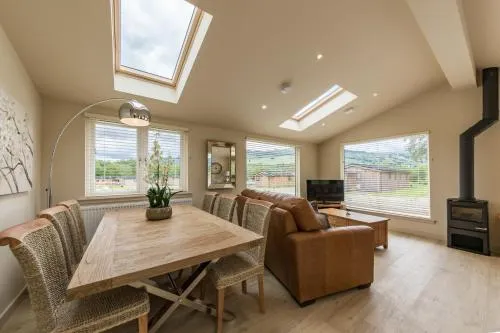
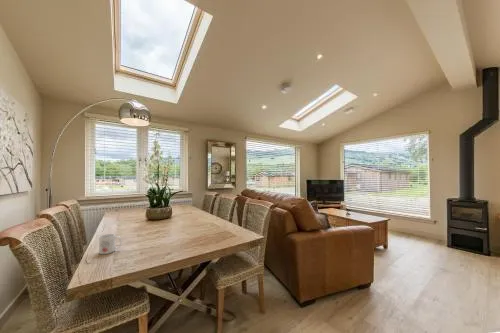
+ mug (110, 243)
